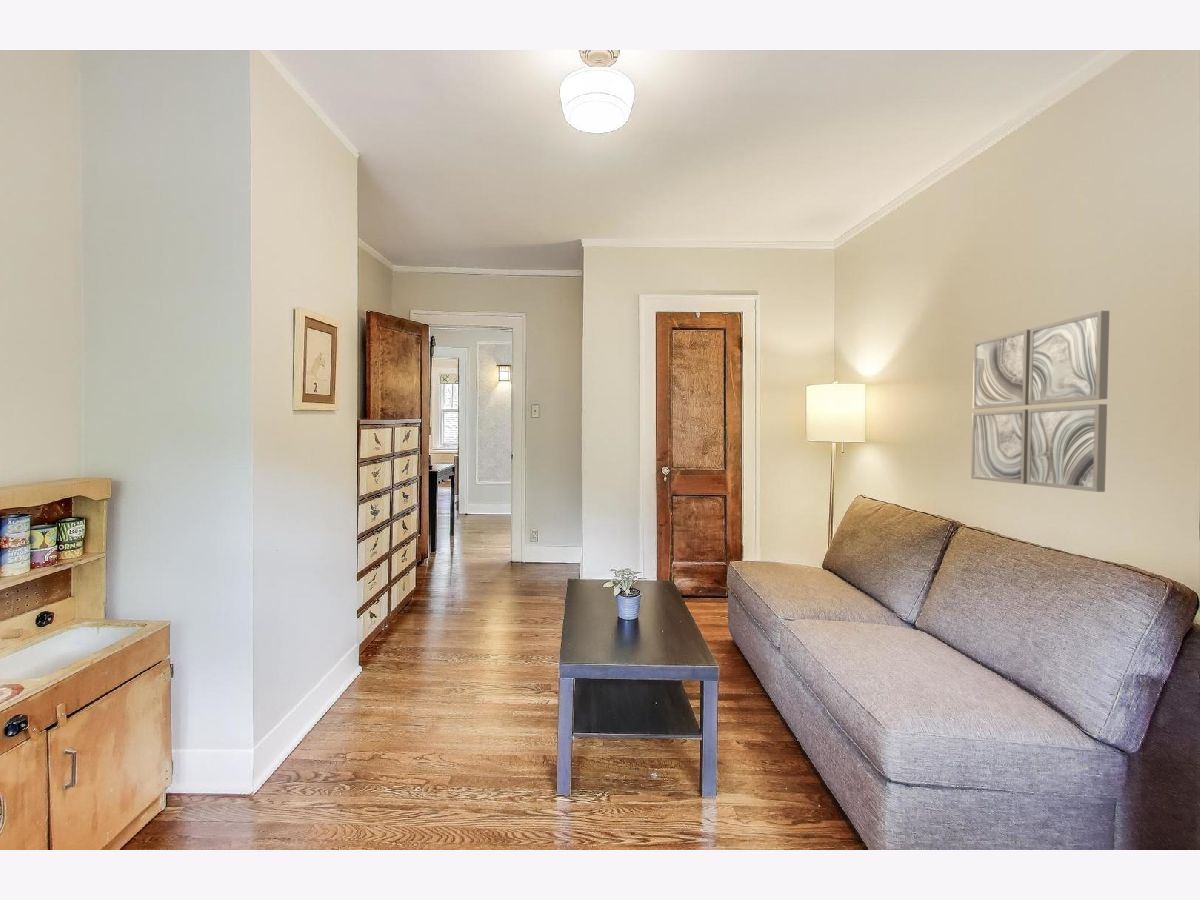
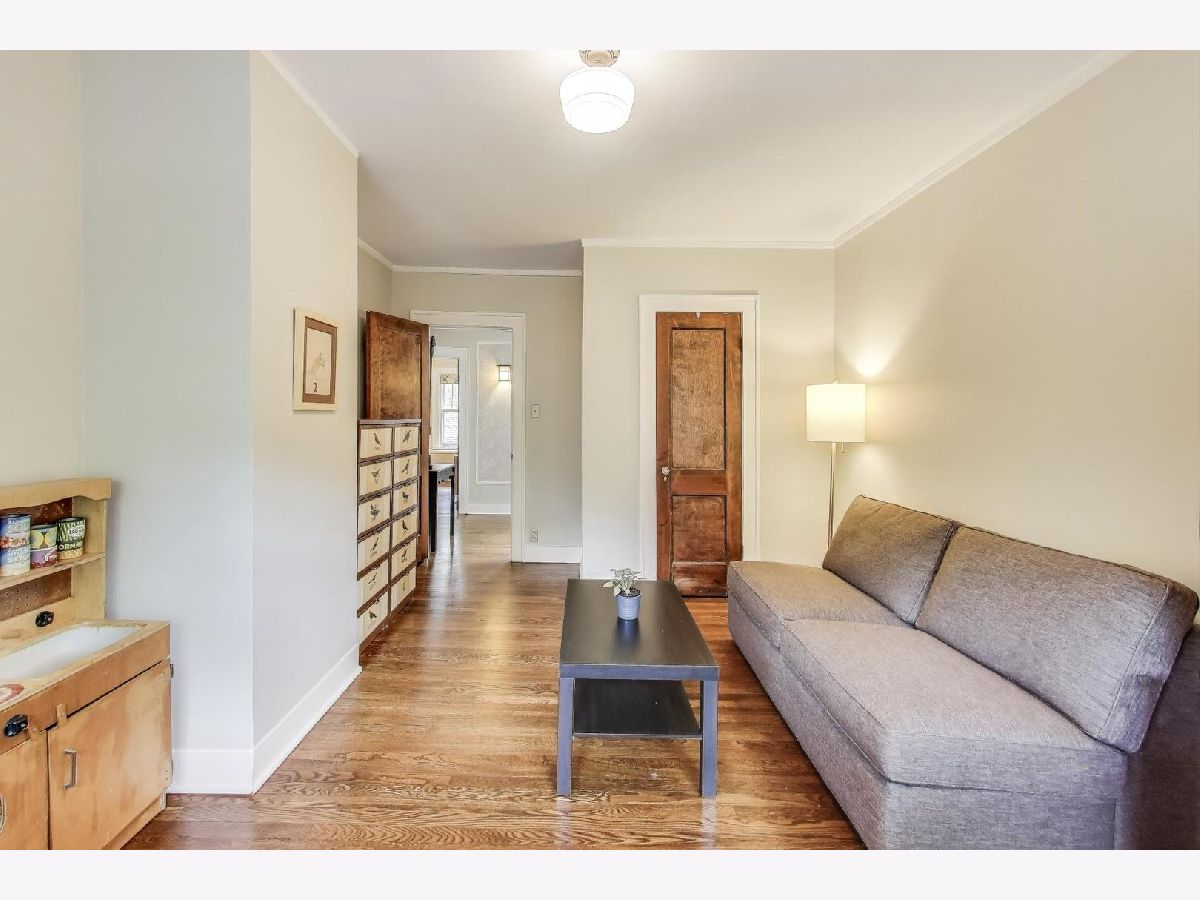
- wall art (1030, 404)
